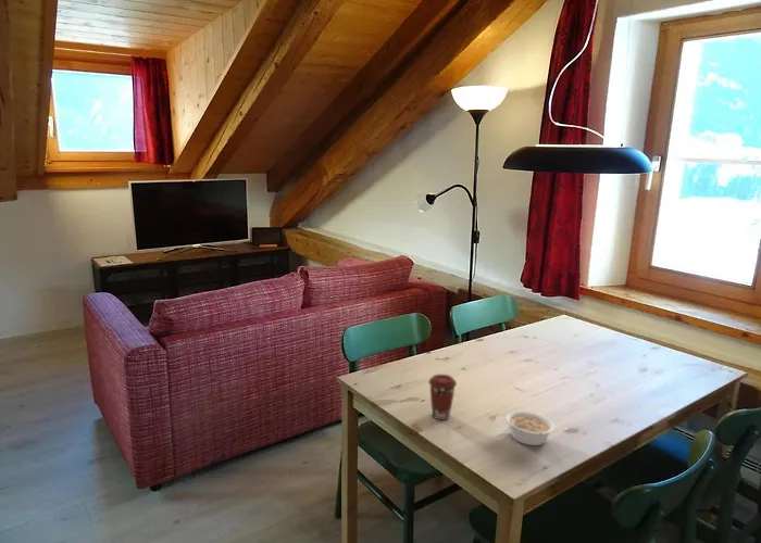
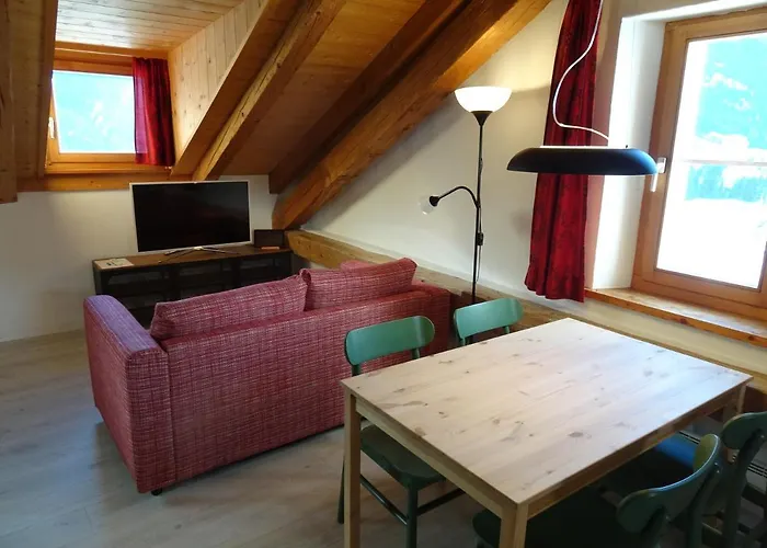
- coffee cup (441, 396)
- legume (531, 428)
